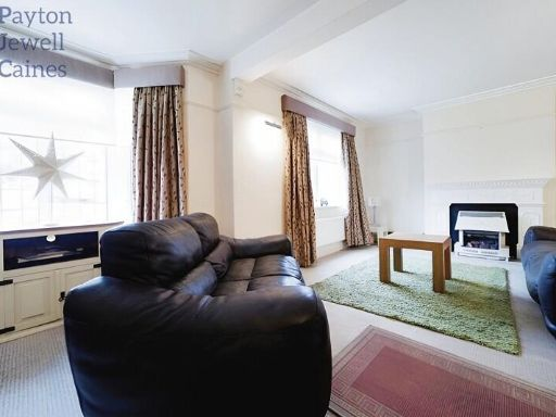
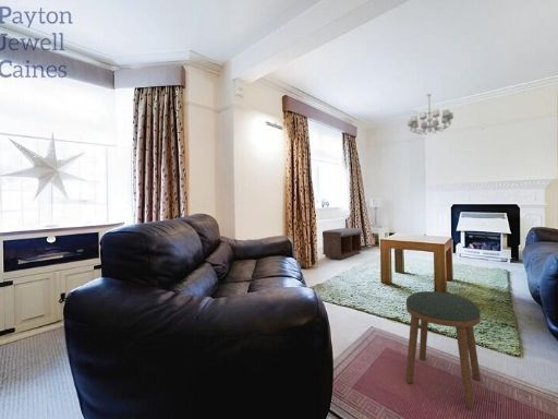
+ chandelier (429, 113)
+ stool (445, 325)
+ bench (342, 241)
